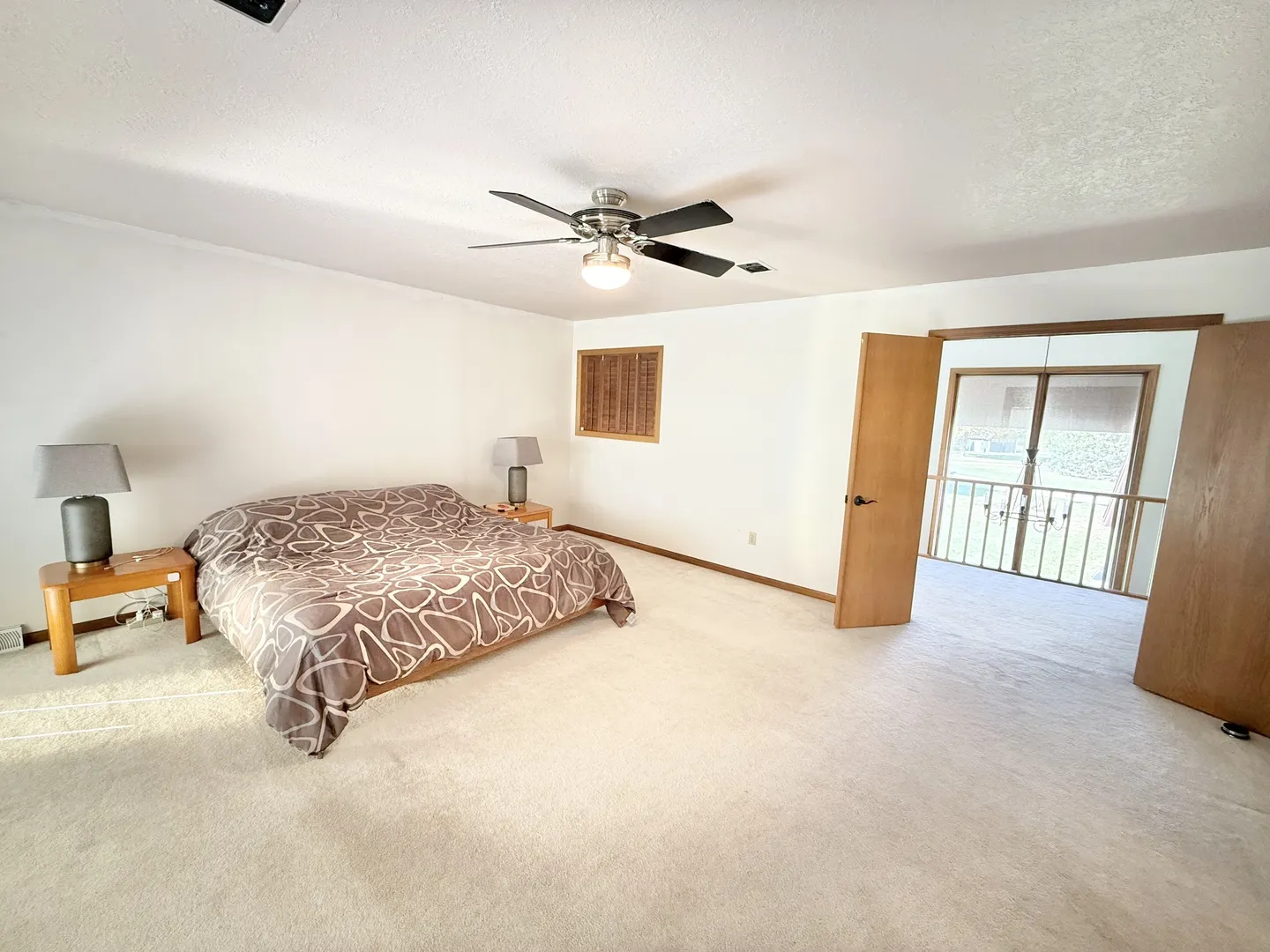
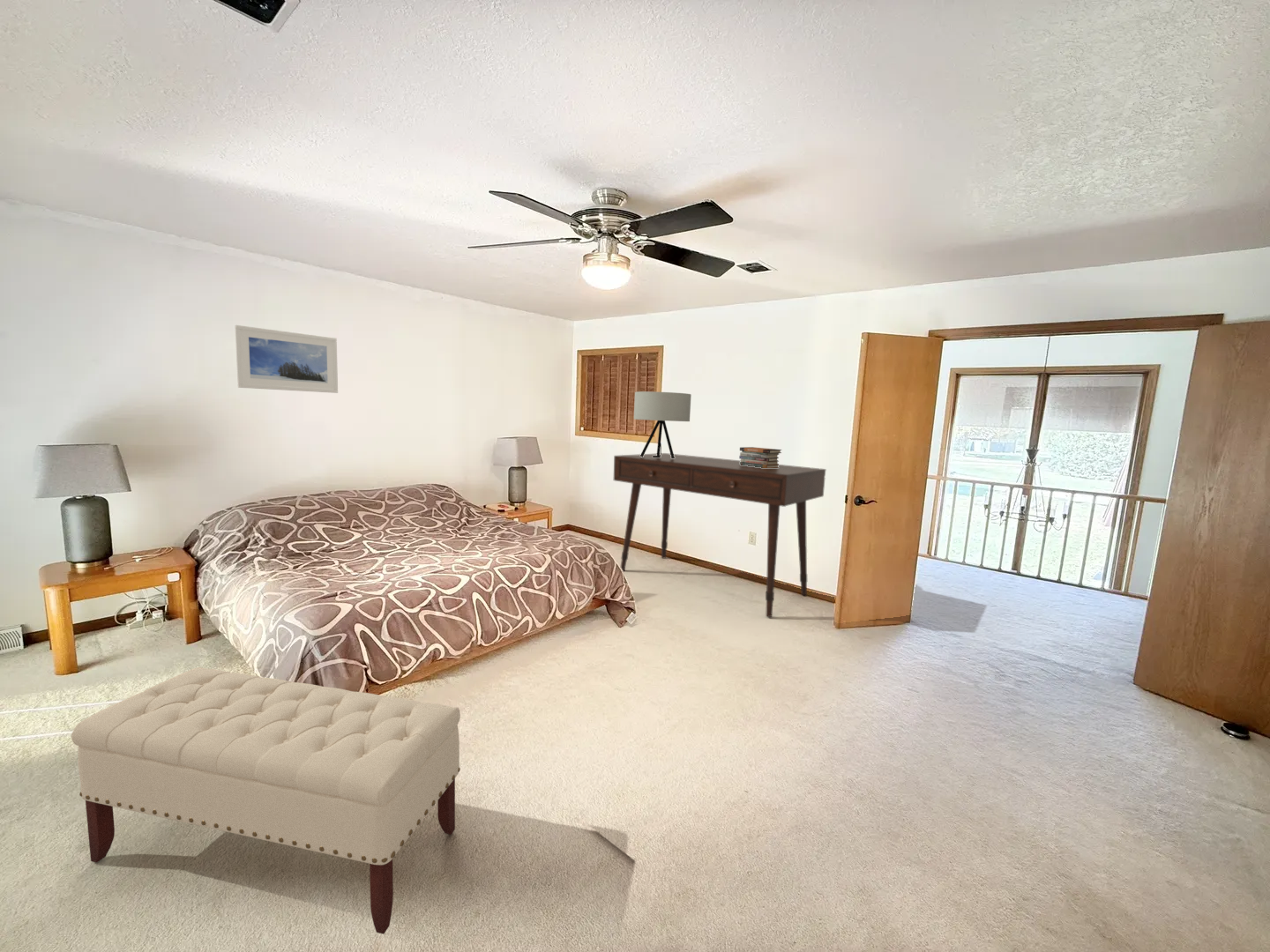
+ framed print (289, 361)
+ bench (280, 779)
+ desk (713, 495)
+ book stack (759, 457)
+ table lamp (661, 425)
